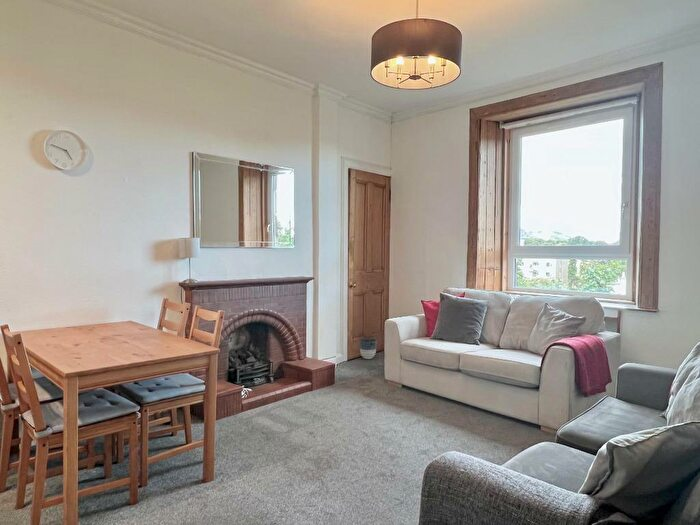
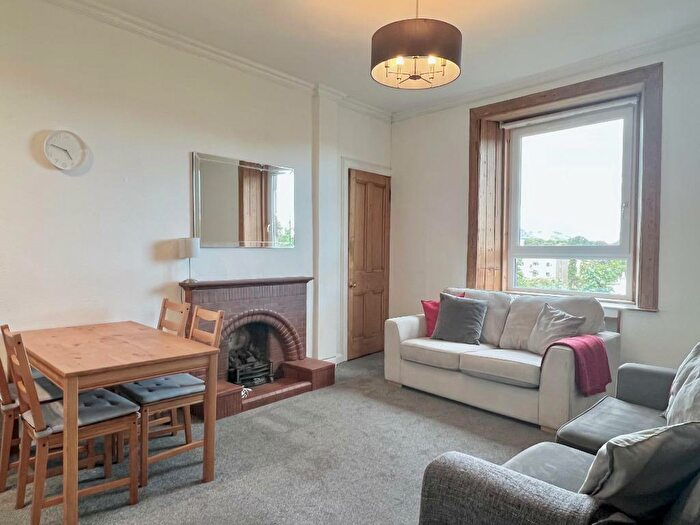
- planter (367, 349)
